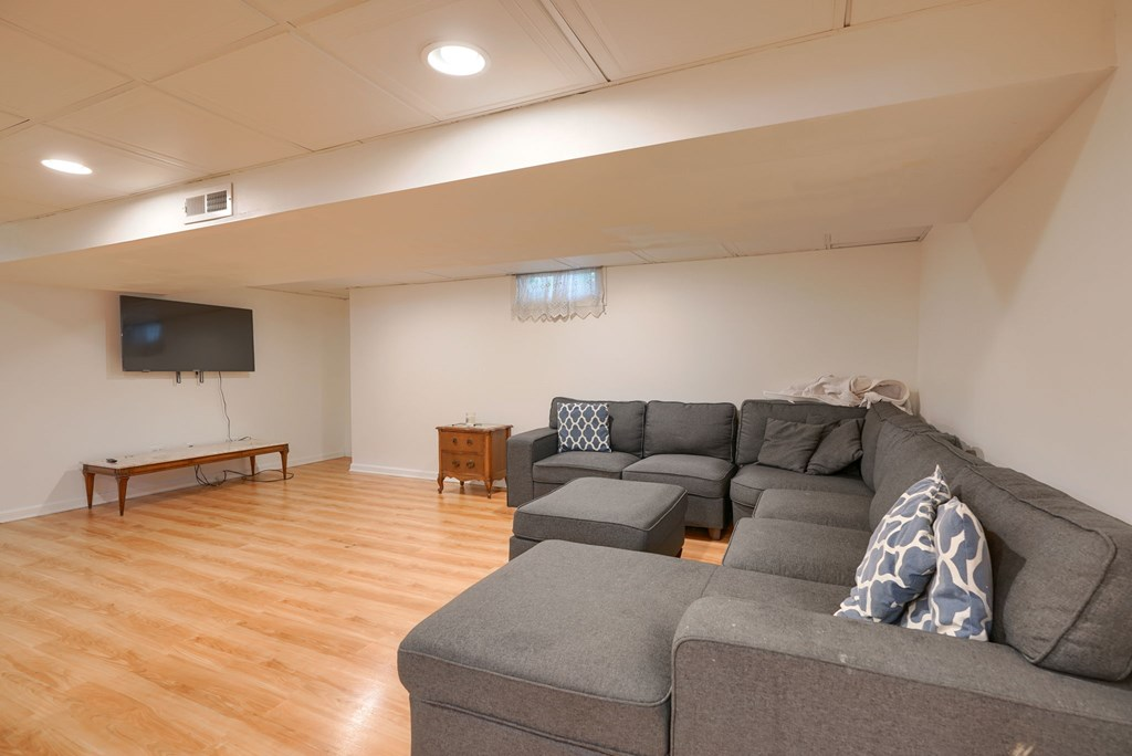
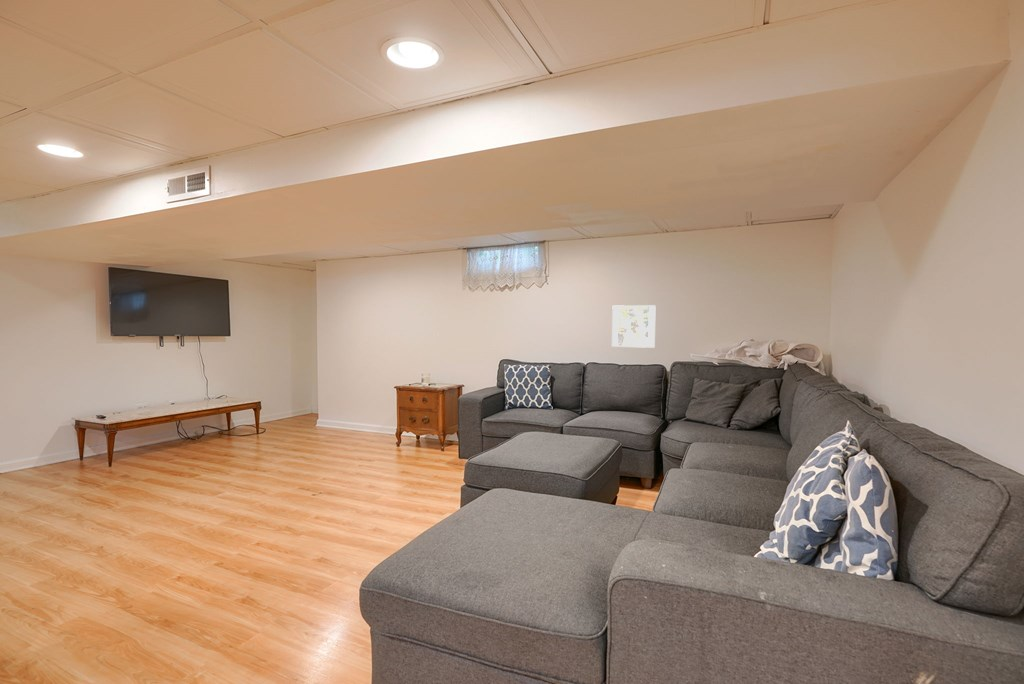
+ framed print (633, 326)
